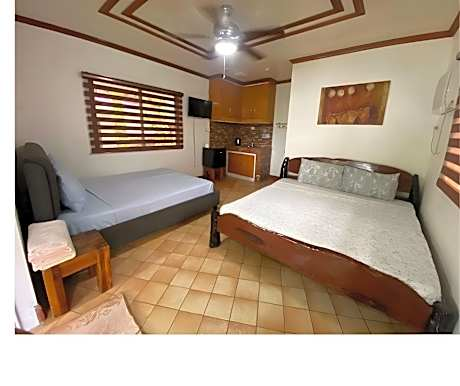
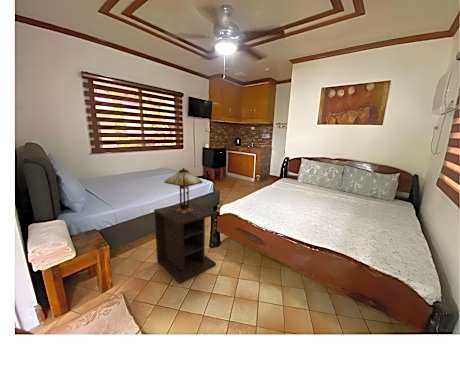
+ table lamp (183, 189)
+ nightstand (186, 237)
